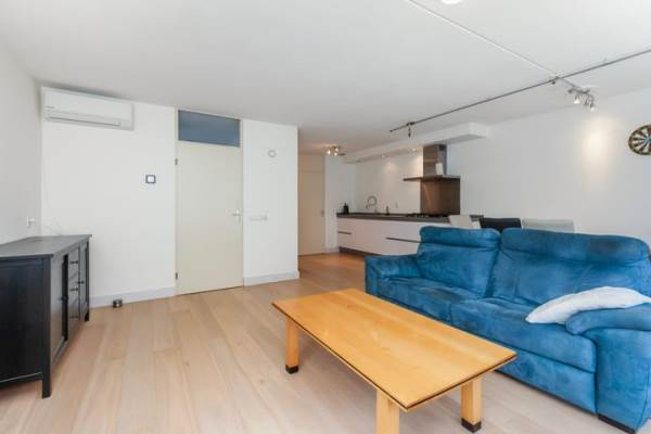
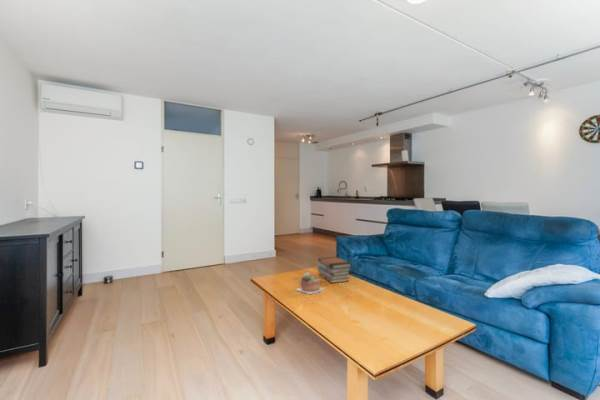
+ succulent plant (310, 281)
+ book stack (333, 269)
